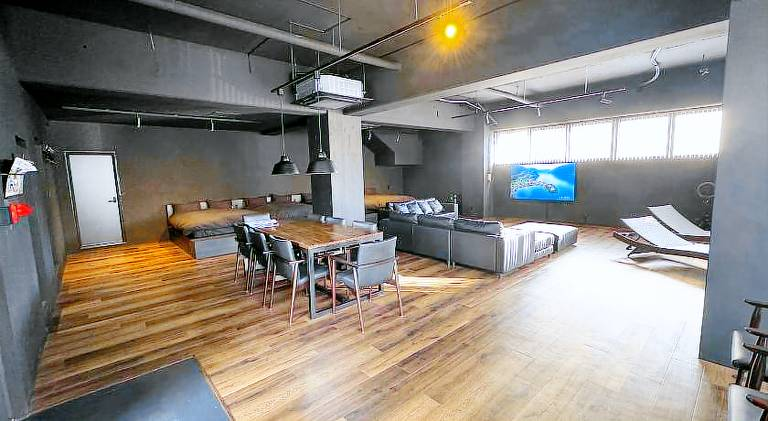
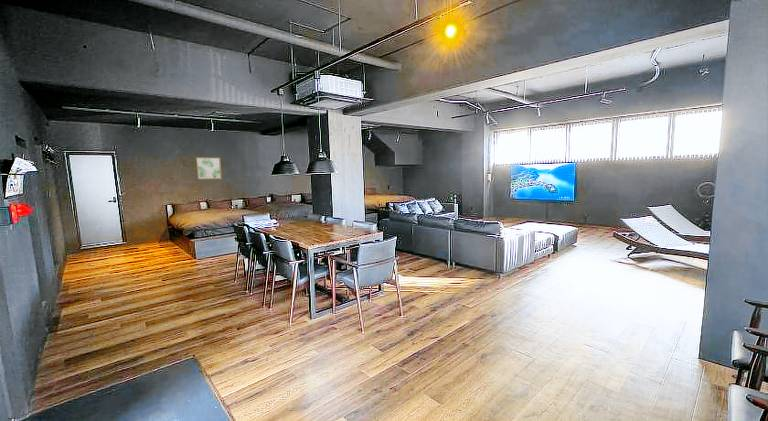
+ wall art (209, 168)
